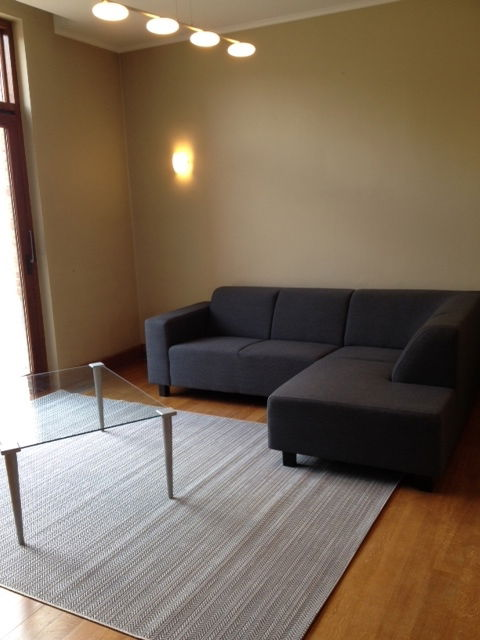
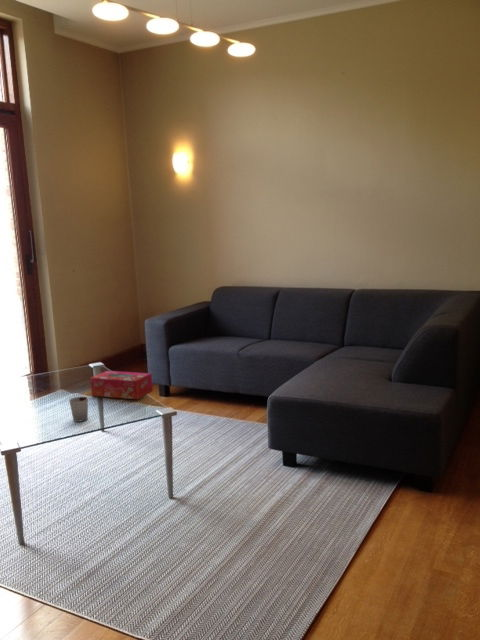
+ tissue box (121, 384)
+ cup (79, 408)
